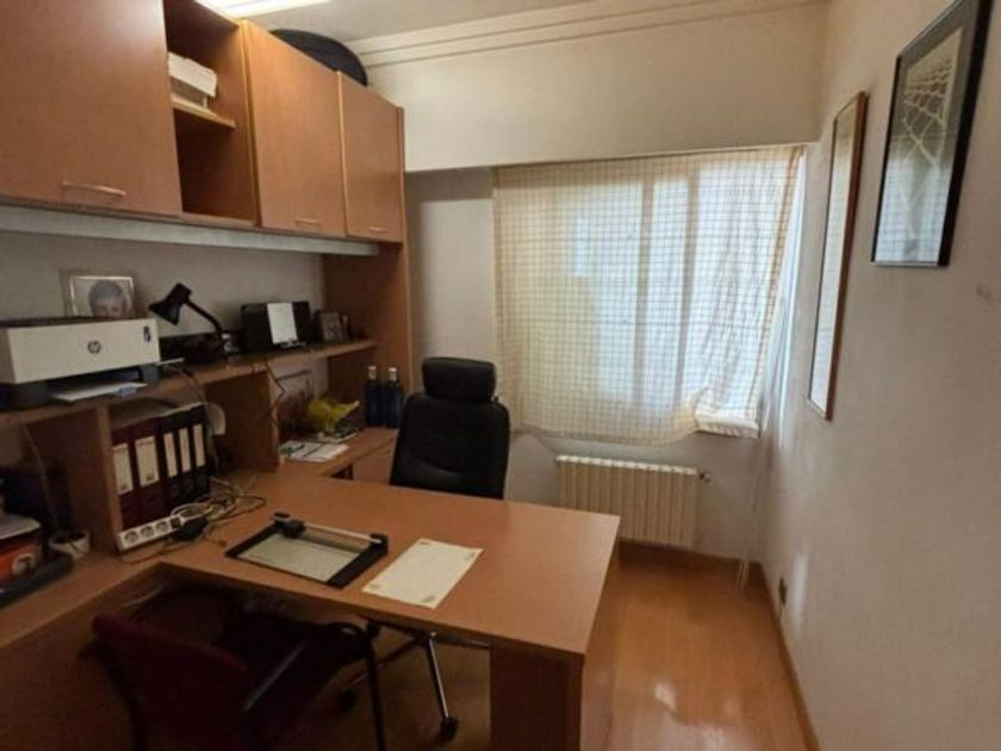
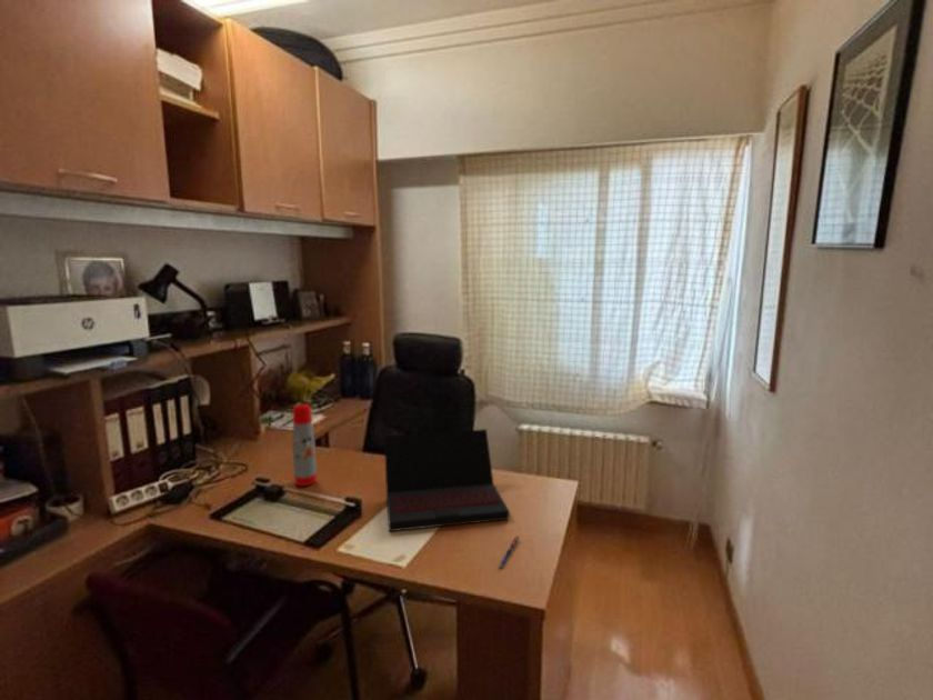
+ laptop (442, 473)
+ water bottle (303, 443)
+ pen (509, 550)
